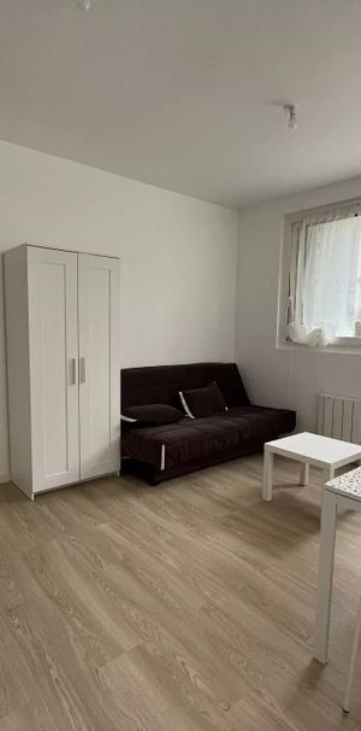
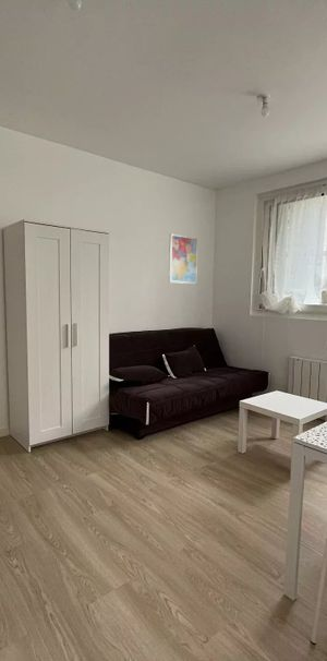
+ wall art (183, 260)
